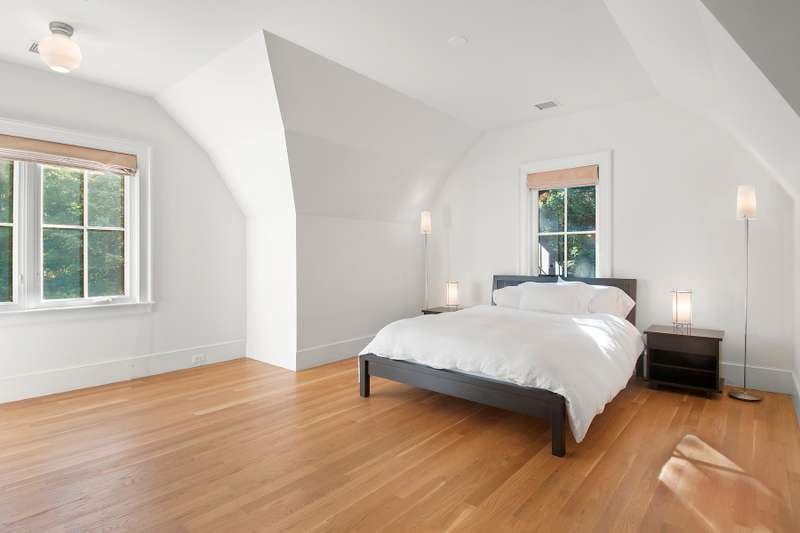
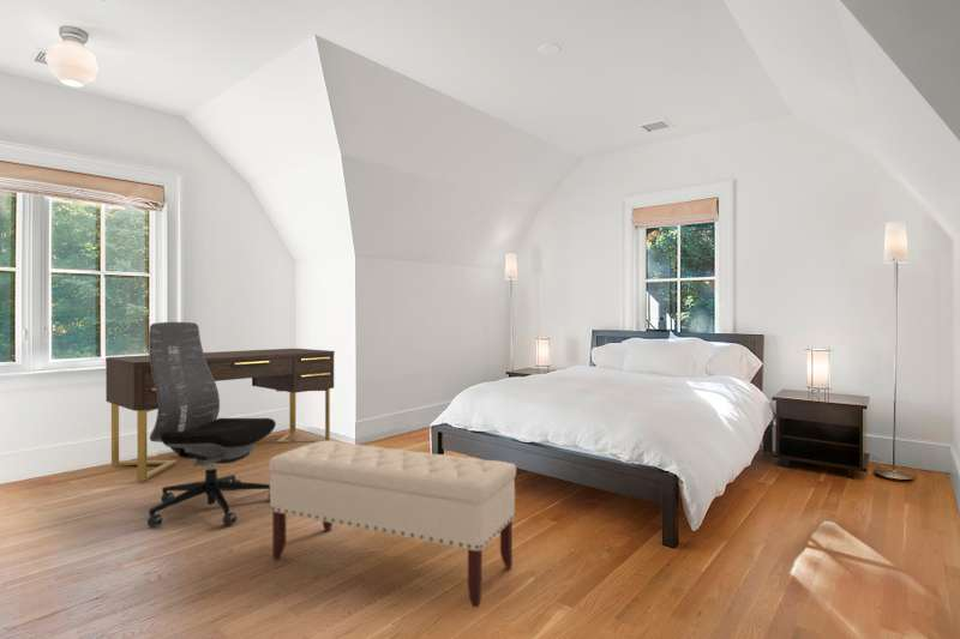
+ office chair (209, 414)
+ bench (390, 510)
+ desk (230, 379)
